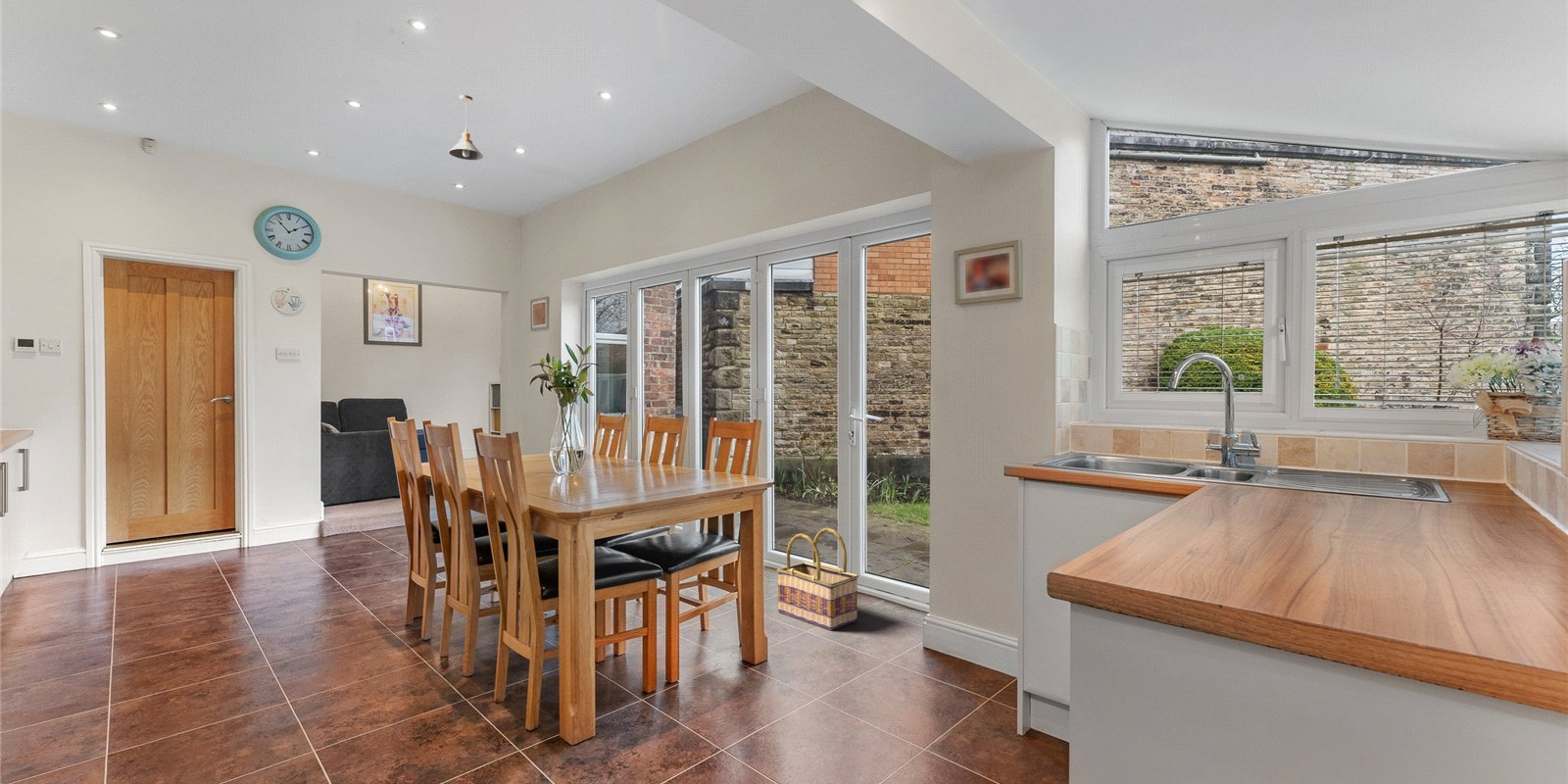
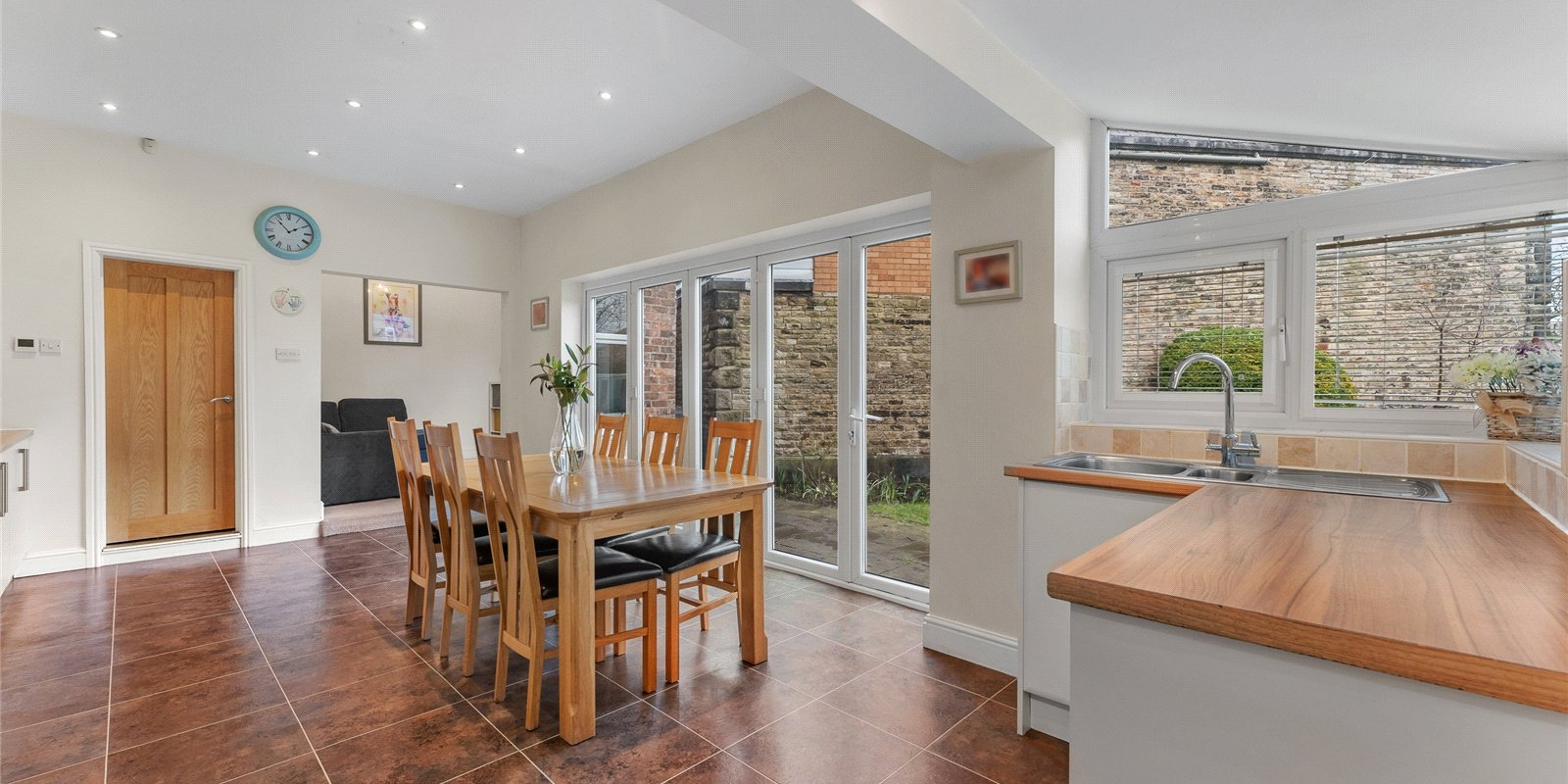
- basket (816, 573)
- pendant light (466, 126)
